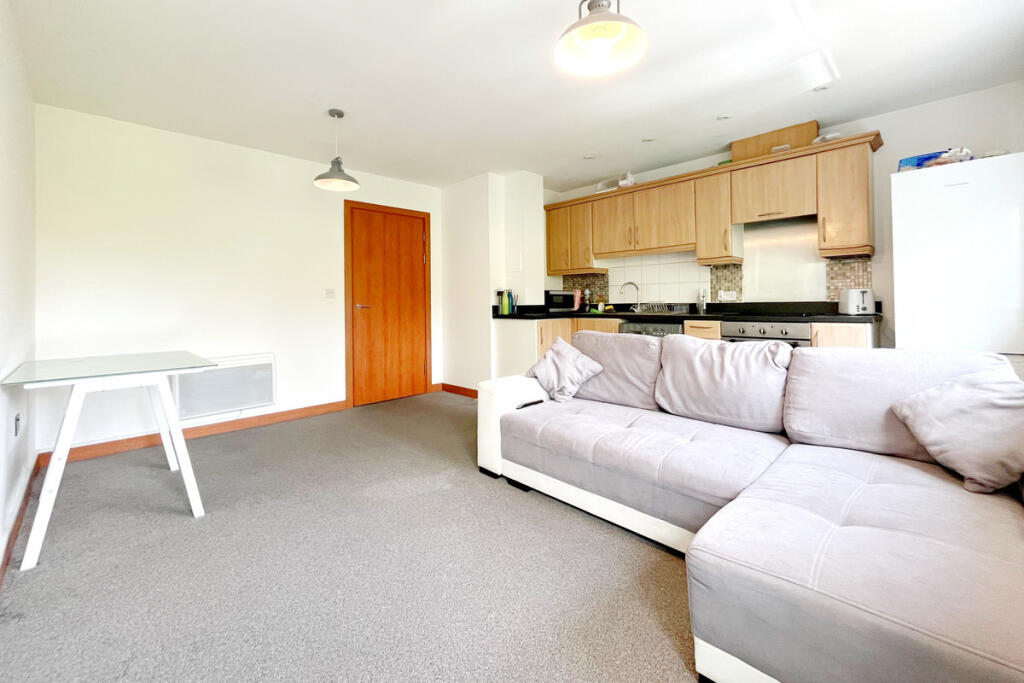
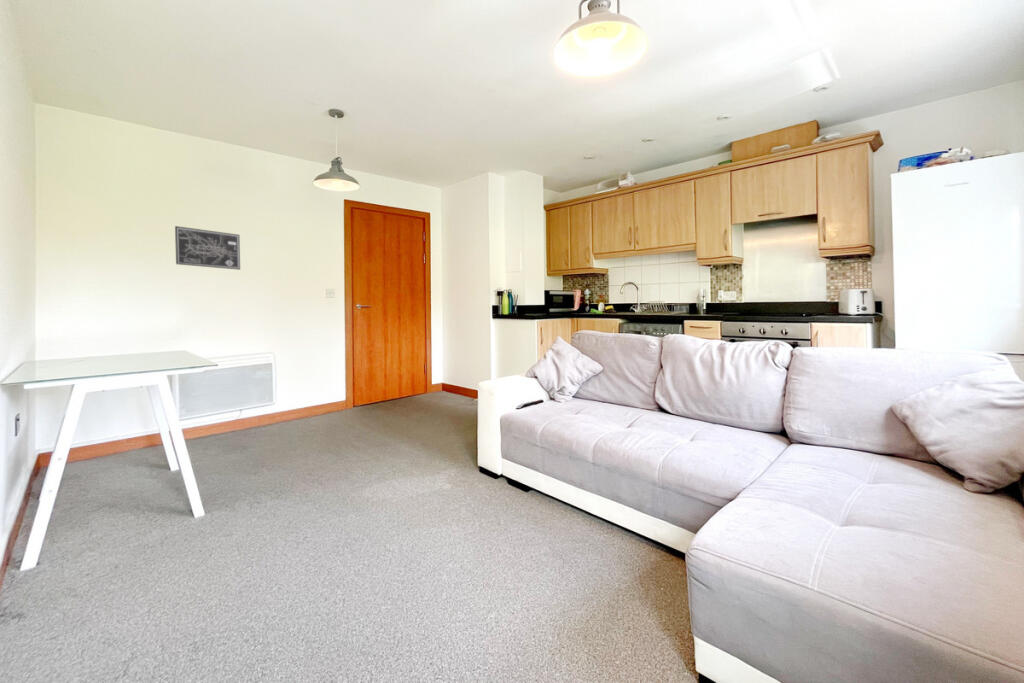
+ wall art (209, 248)
